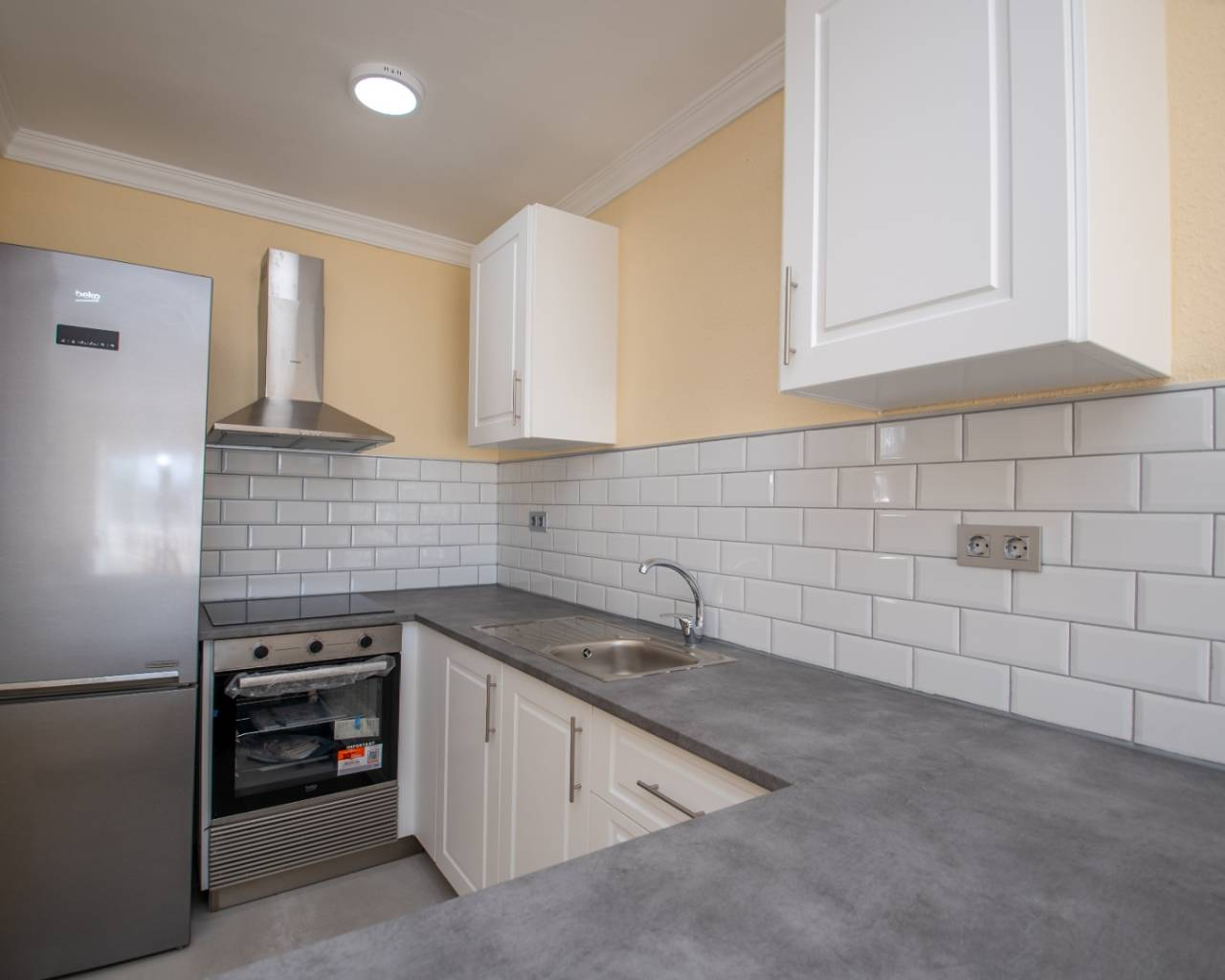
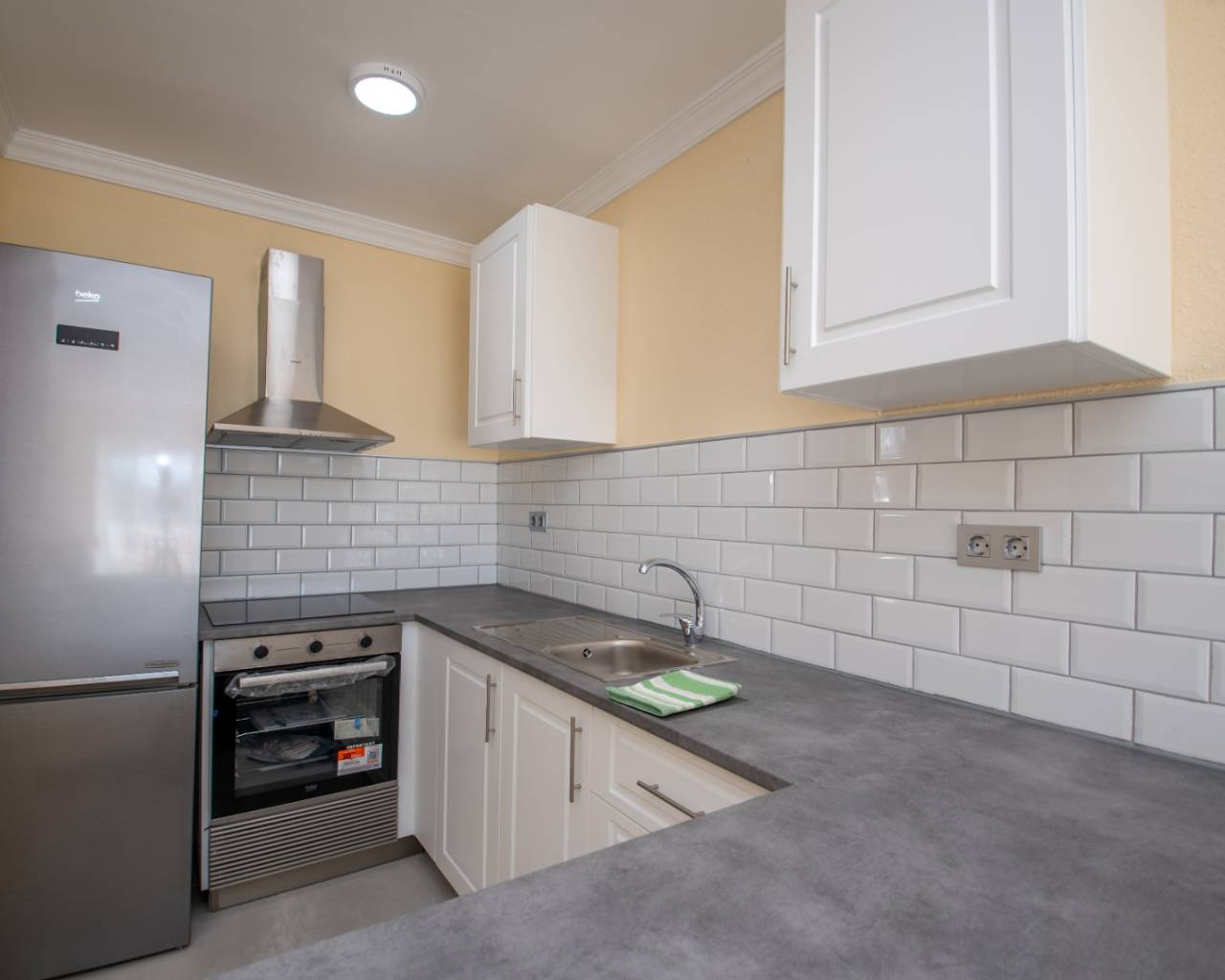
+ dish towel (674, 690)
